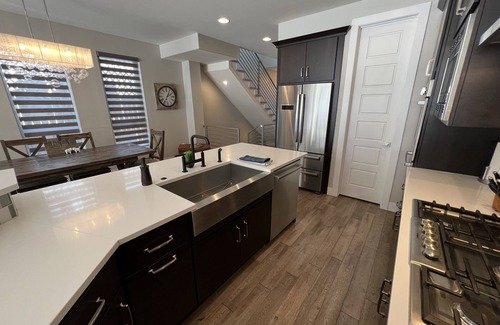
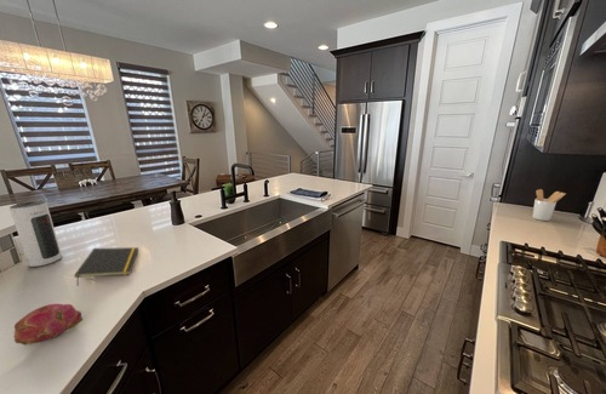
+ speaker (36, 233)
+ utensil holder (548, 205)
+ fruit (47, 320)
+ notepad (110, 259)
